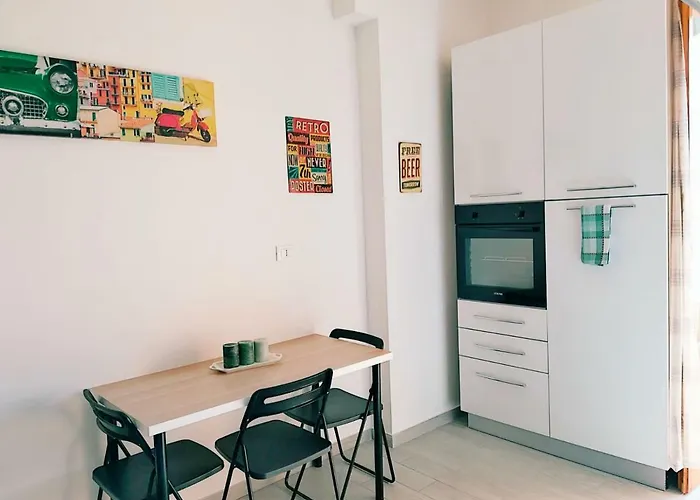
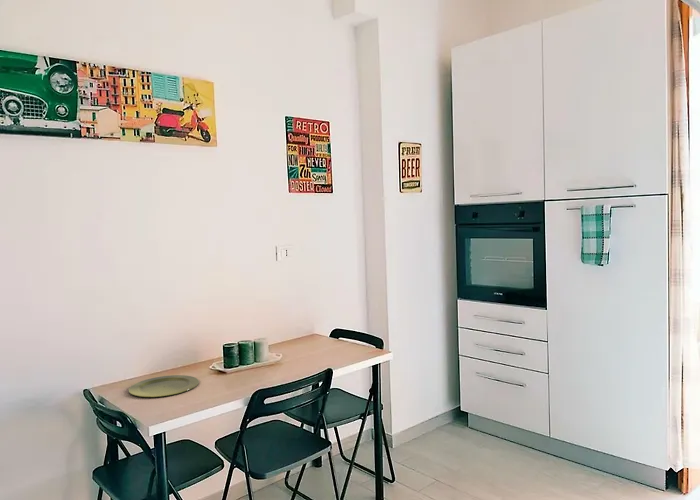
+ plate (164, 385)
